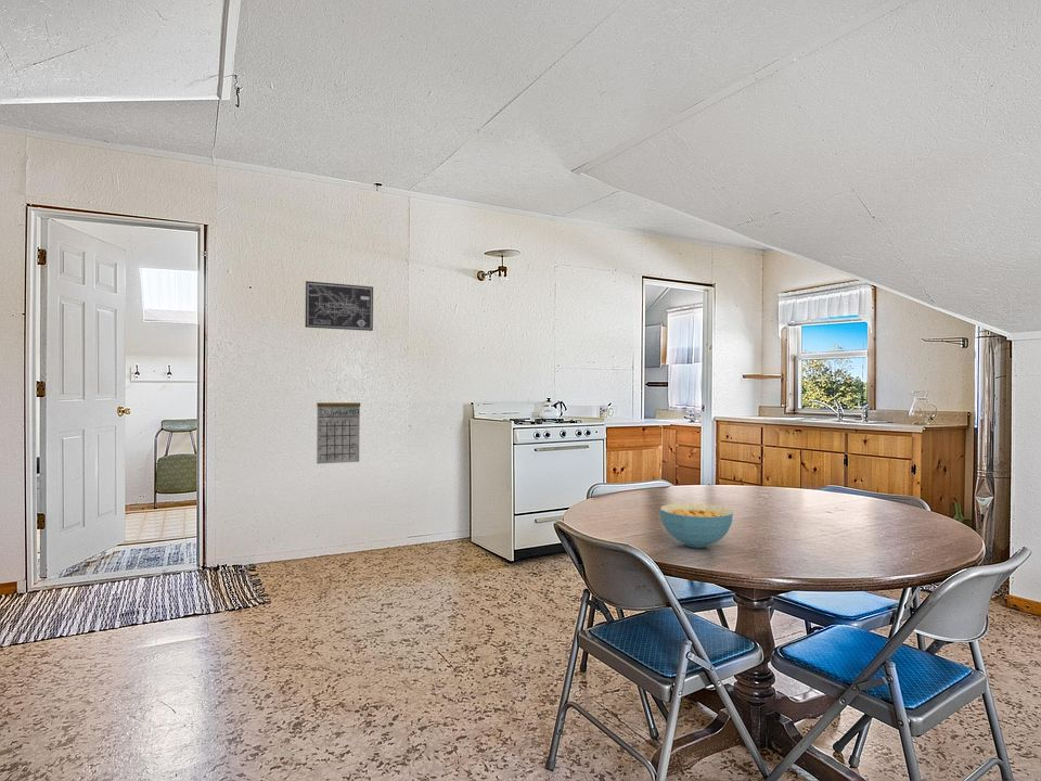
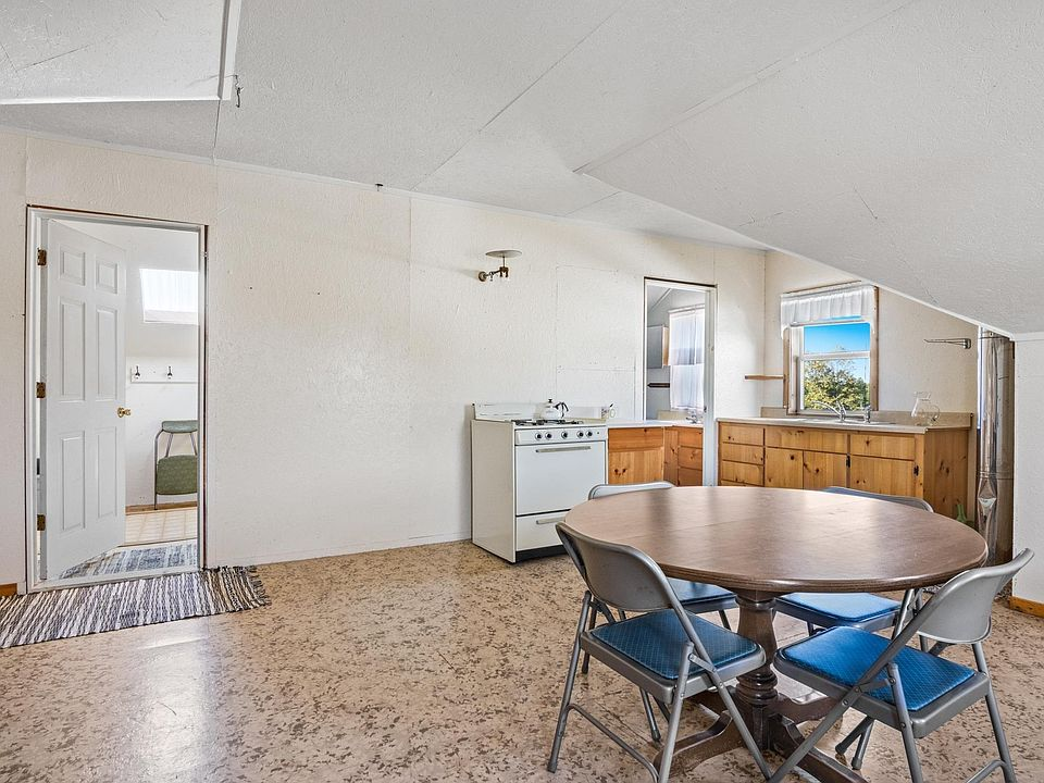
- wall art (339, 306)
- calendar (338, 425)
- cereal bowl (695, 527)
